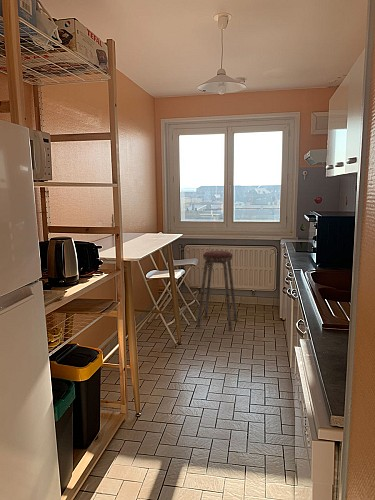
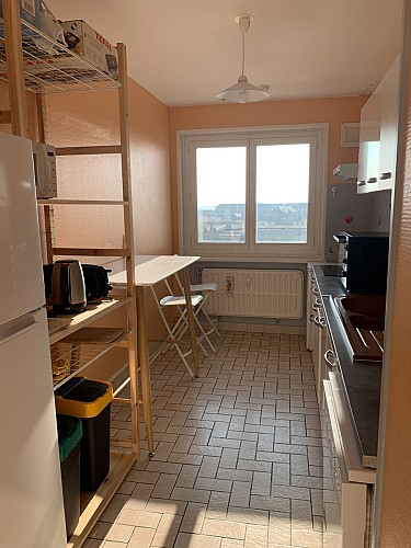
- music stool (225, 287)
